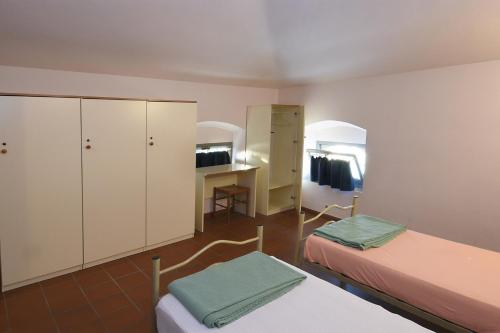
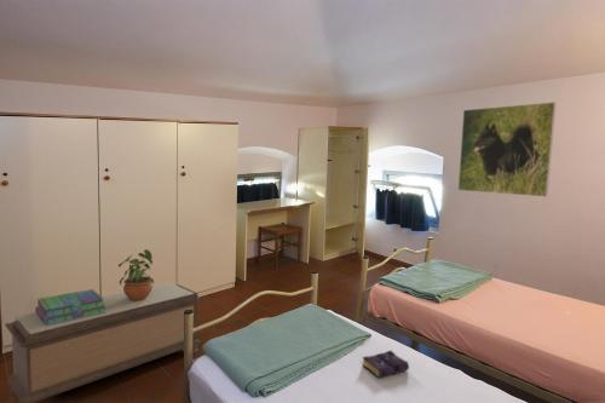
+ book (385, 363)
+ bench (114, 336)
+ stack of books (70, 305)
+ potted plant (140, 274)
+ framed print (502, 150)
